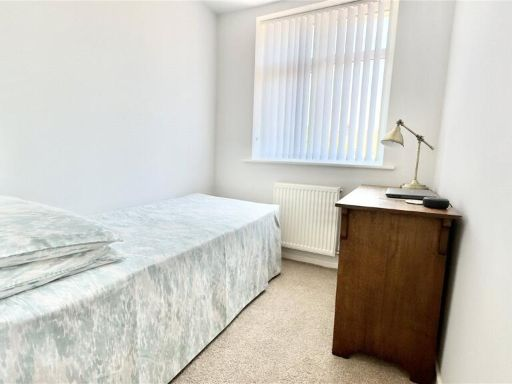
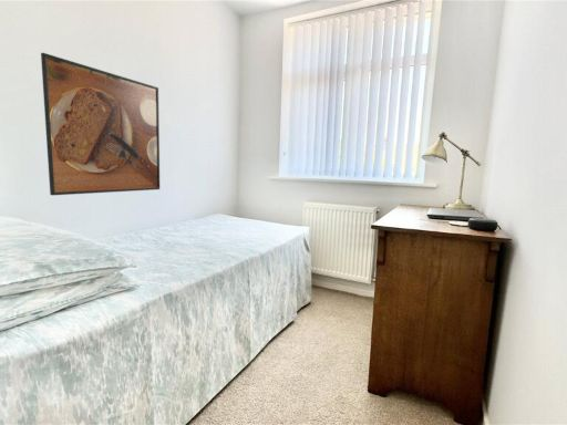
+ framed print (111, 134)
